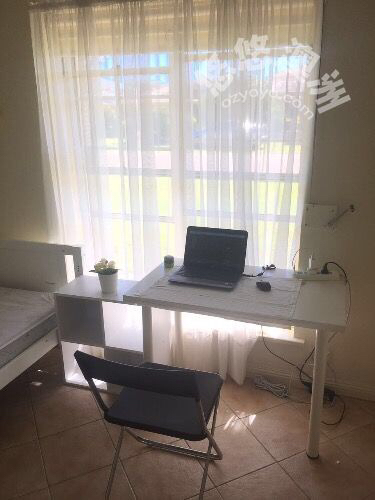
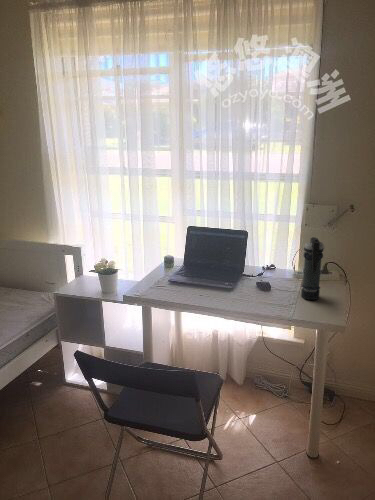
+ smoke grenade (312, 269)
